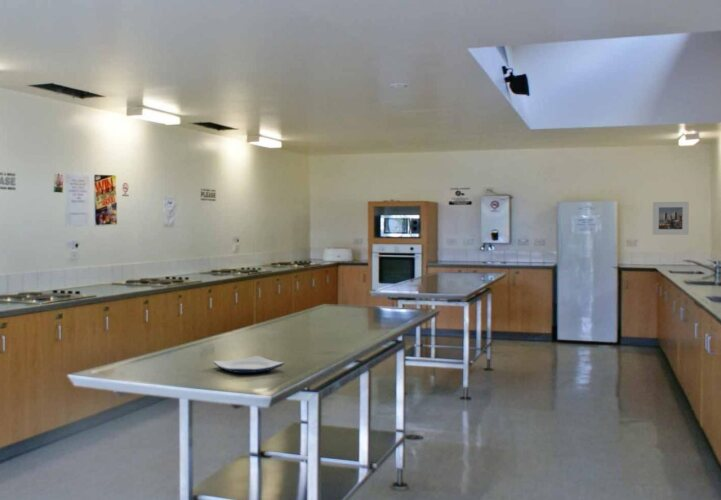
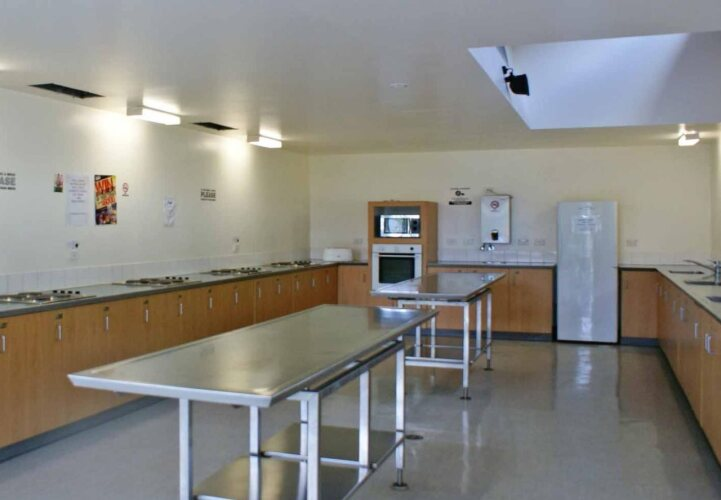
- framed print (670, 218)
- plate (248, 365)
